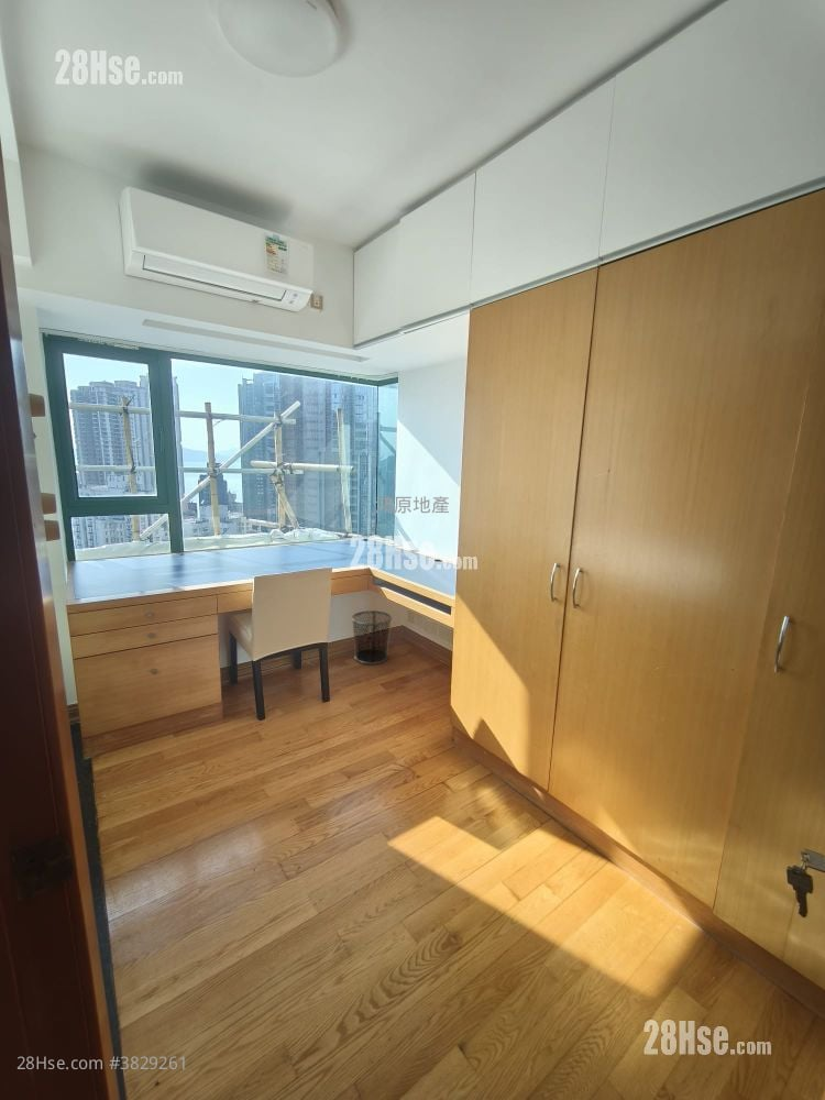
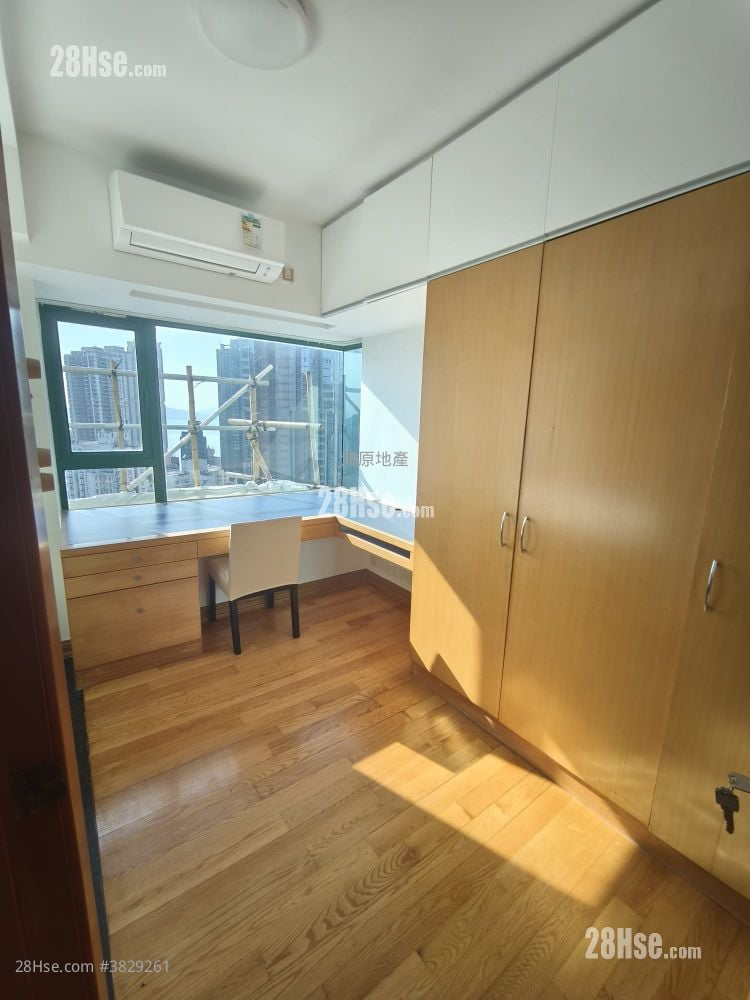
- waste bin (371, 637)
